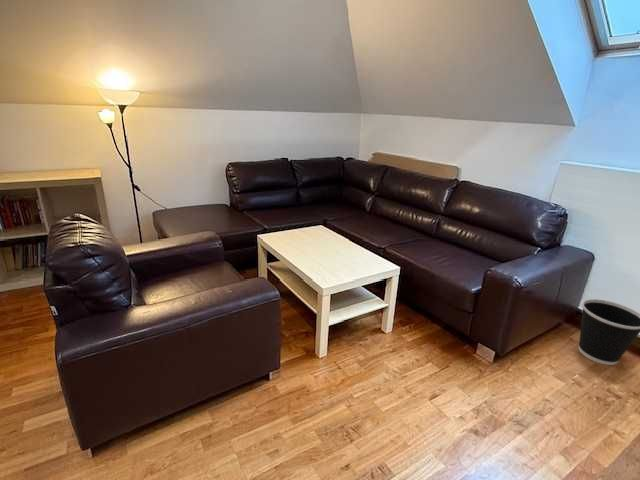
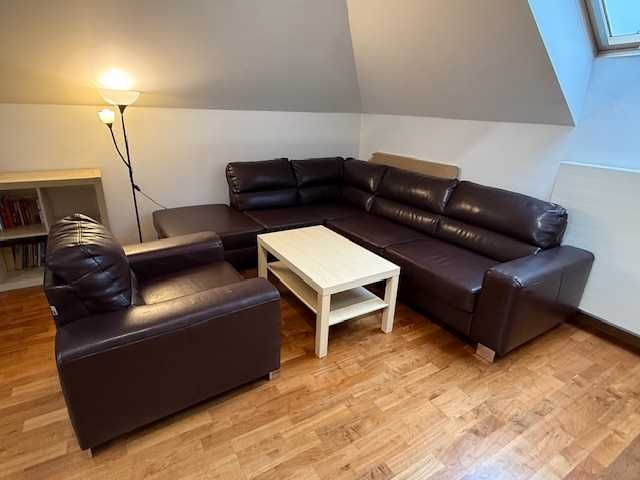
- wastebasket (605, 333)
